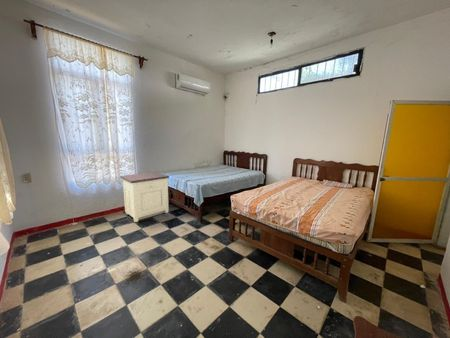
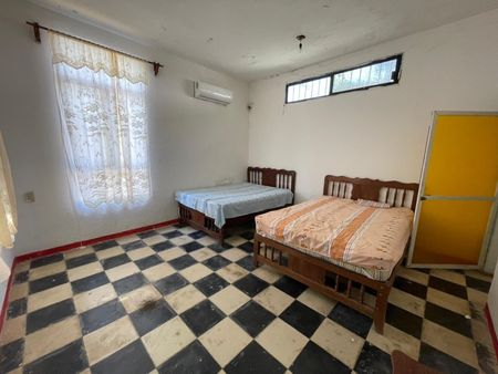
- nightstand (145, 194)
